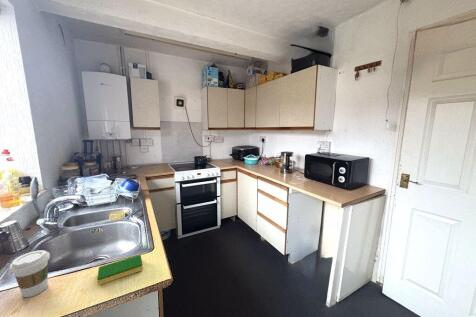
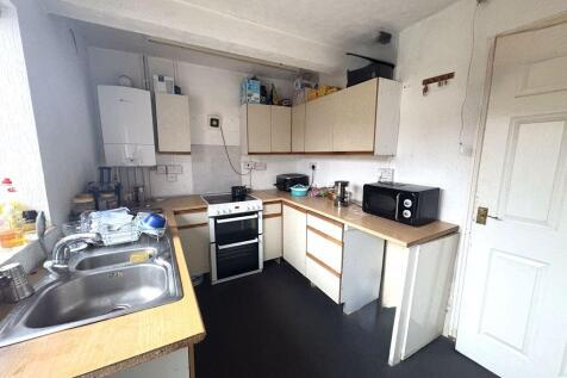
- coffee cup (32, 273)
- dish sponge (121, 268)
